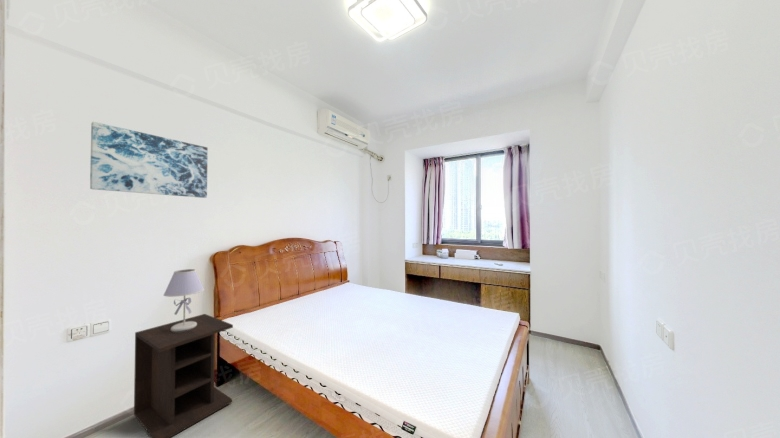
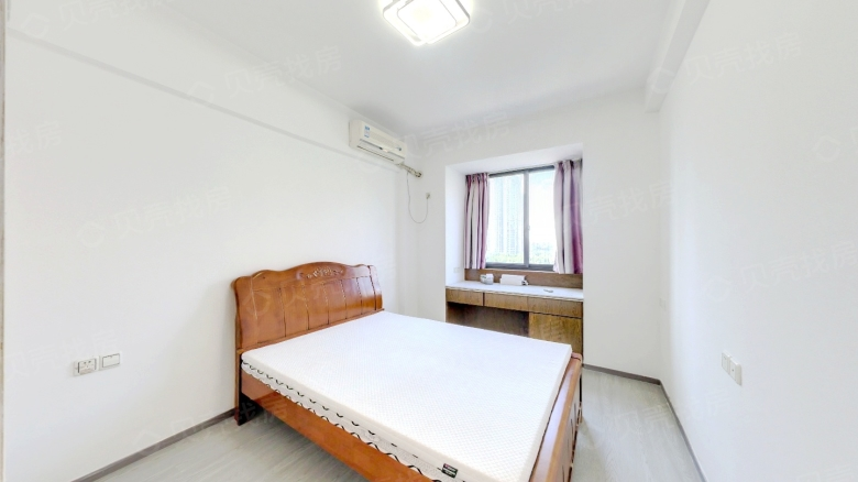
- table lamp (184, 299)
- wall art (157, 165)
- nightstand (185, 368)
